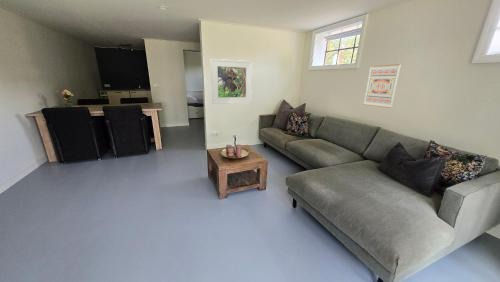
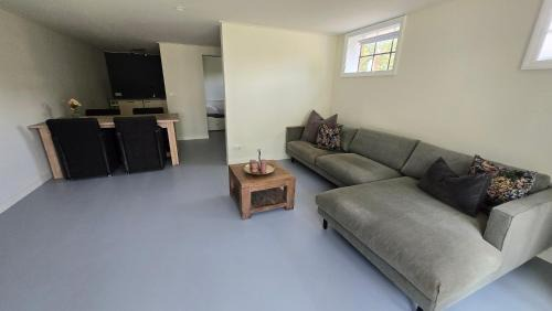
- wall art (380, 86)
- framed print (232, 82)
